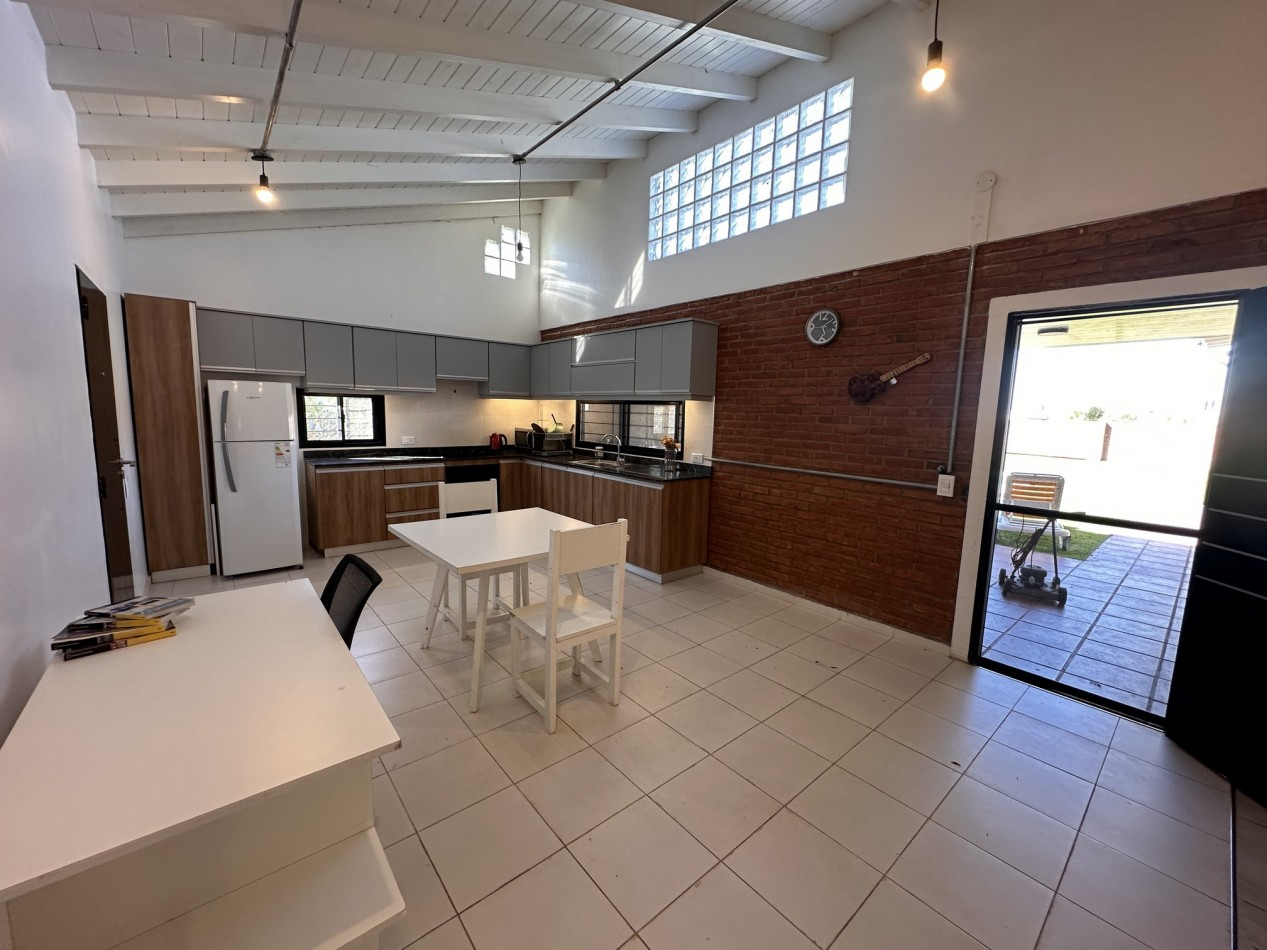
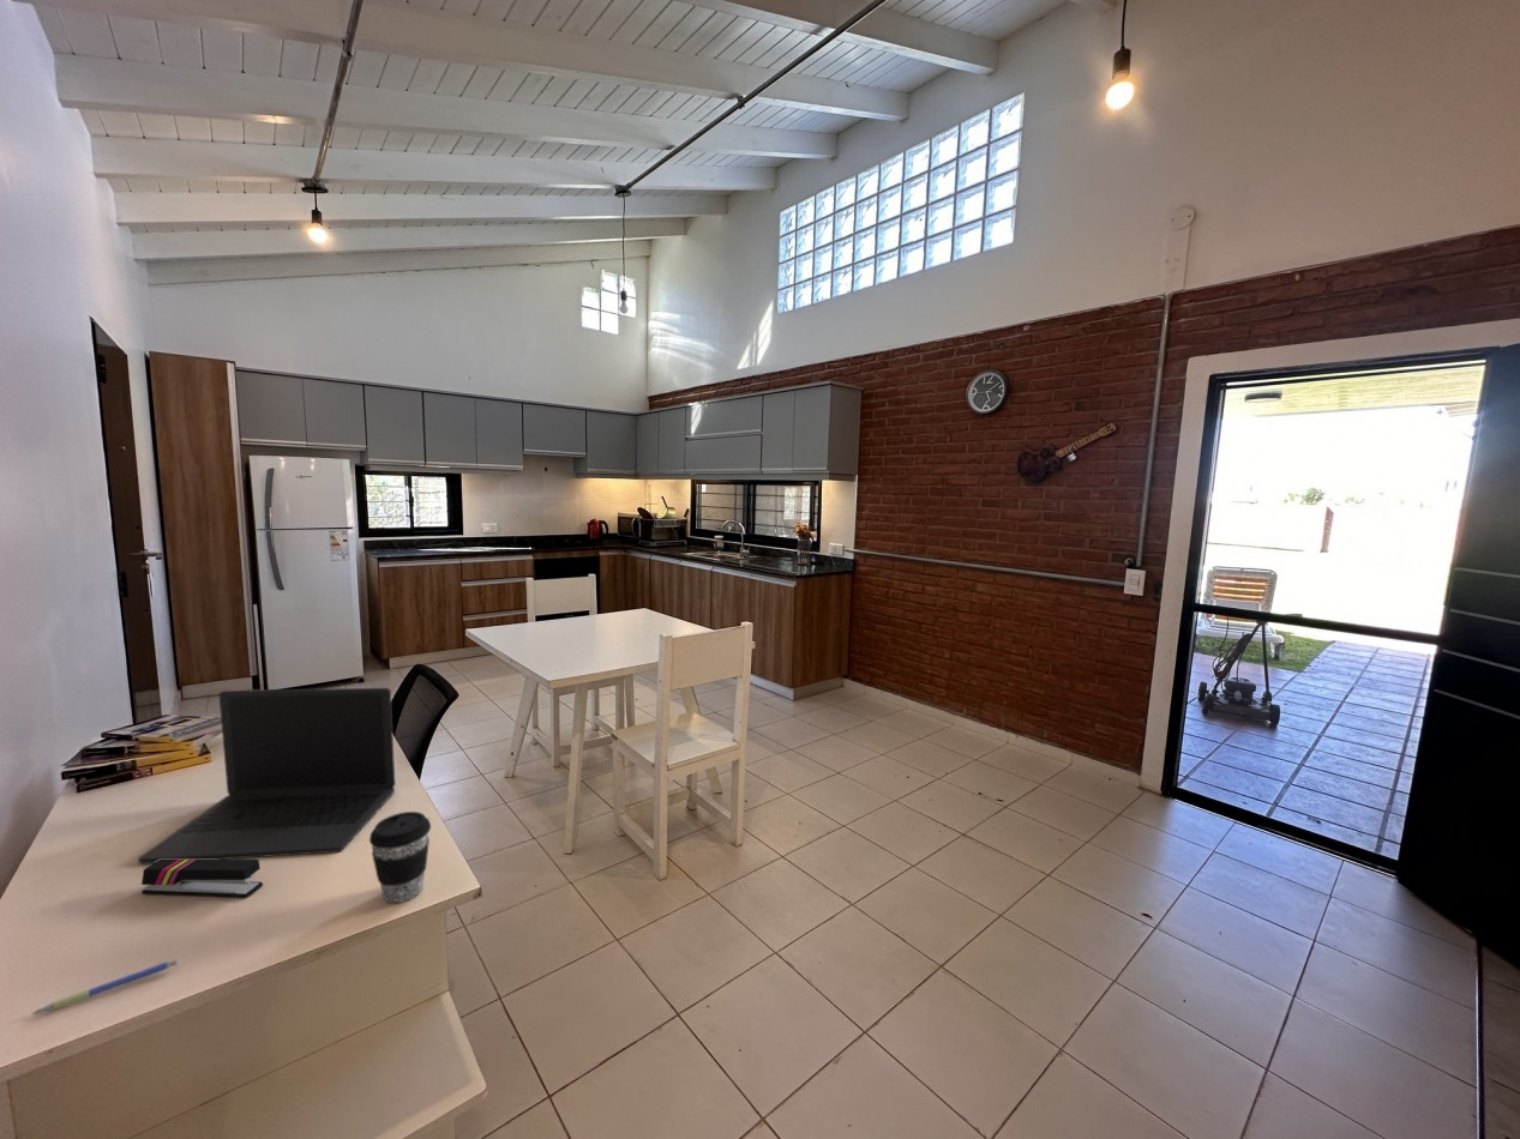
+ stapler (202, 875)
+ laptop (276, 766)
+ pen (108, 986)
+ coffee cup (402, 857)
